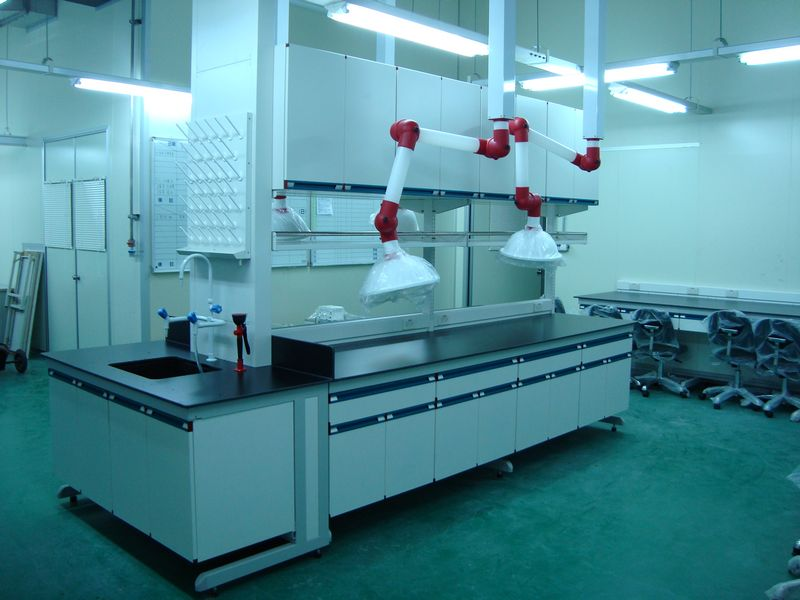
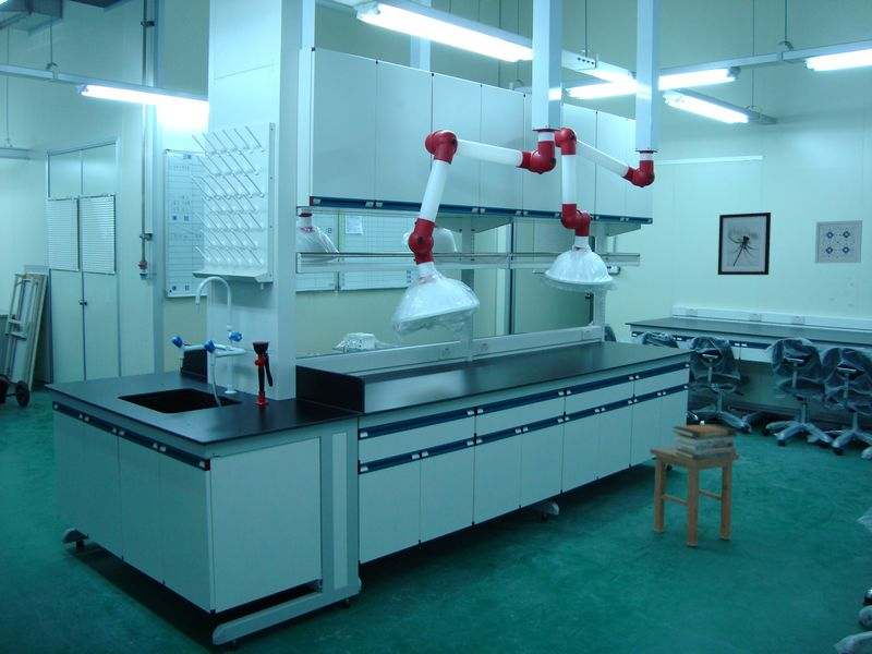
+ stool (692, 493)
+ book stack (704, 440)
+ wall art (837, 242)
+ wall art (743, 244)
